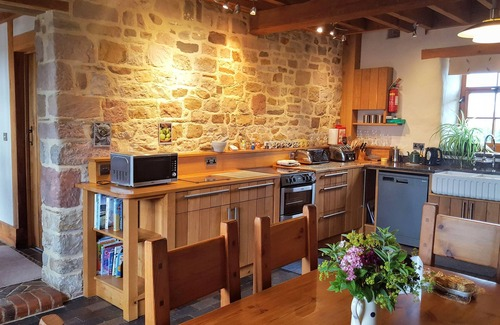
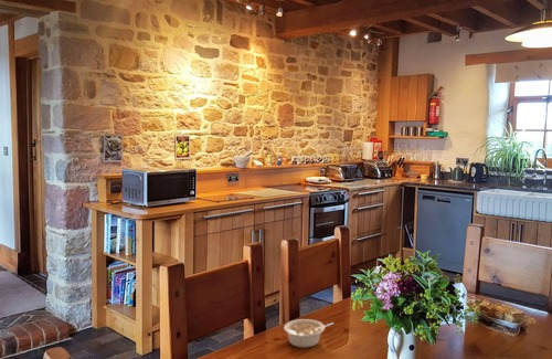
+ legume (305, 331)
